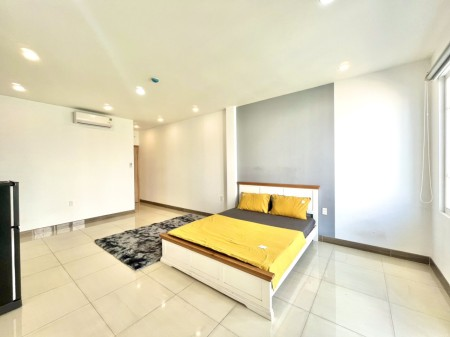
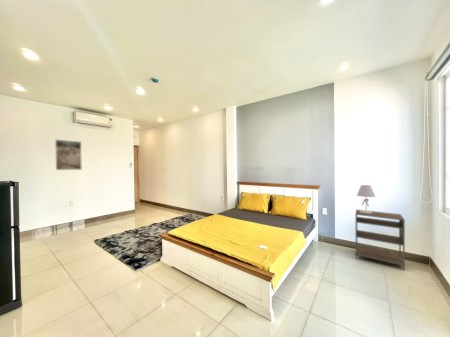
+ table lamp (365, 199)
+ nightstand (377, 236)
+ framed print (69, 155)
